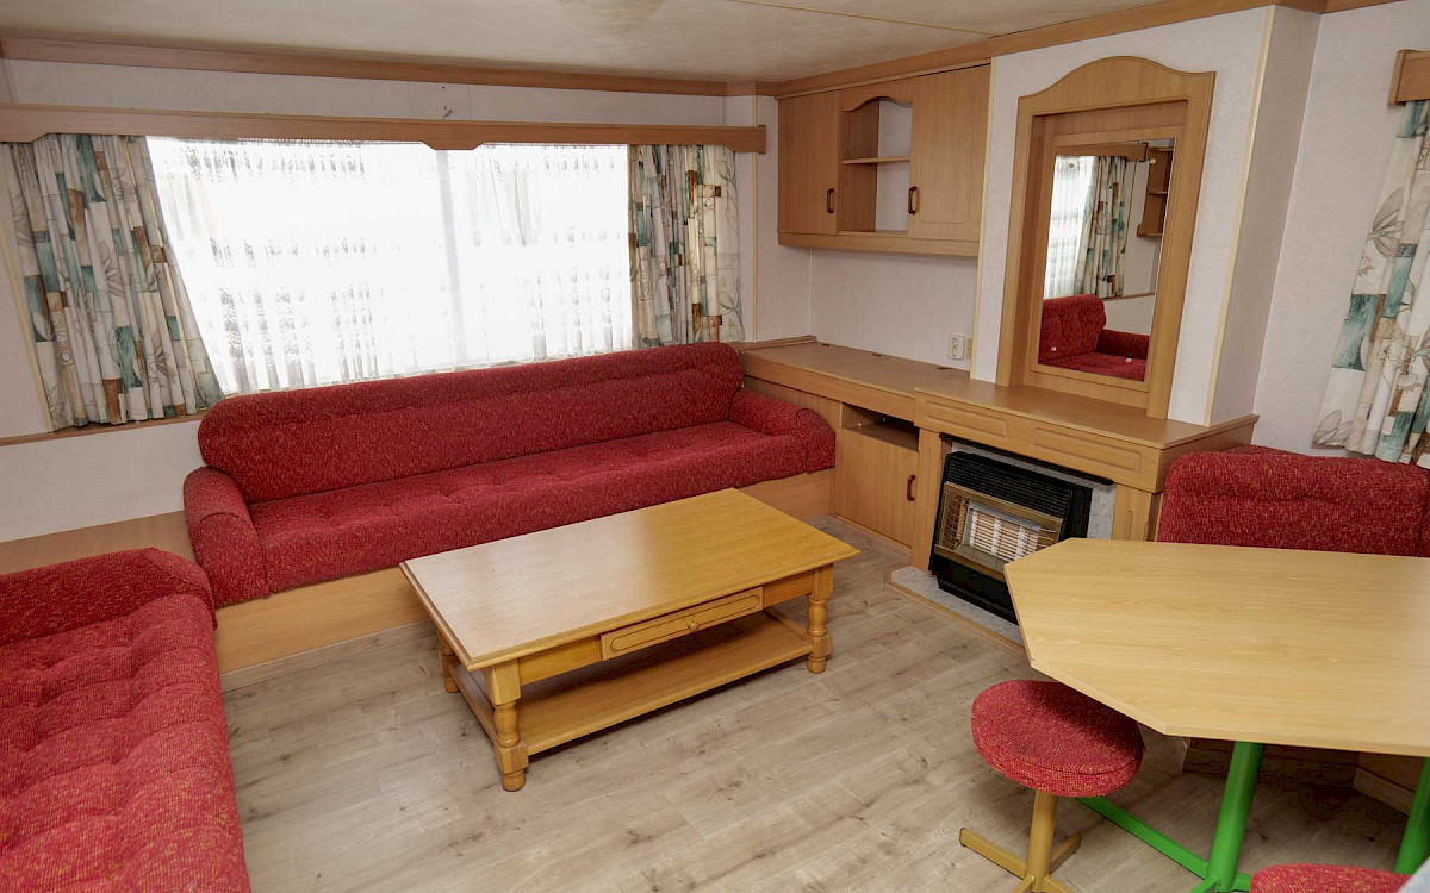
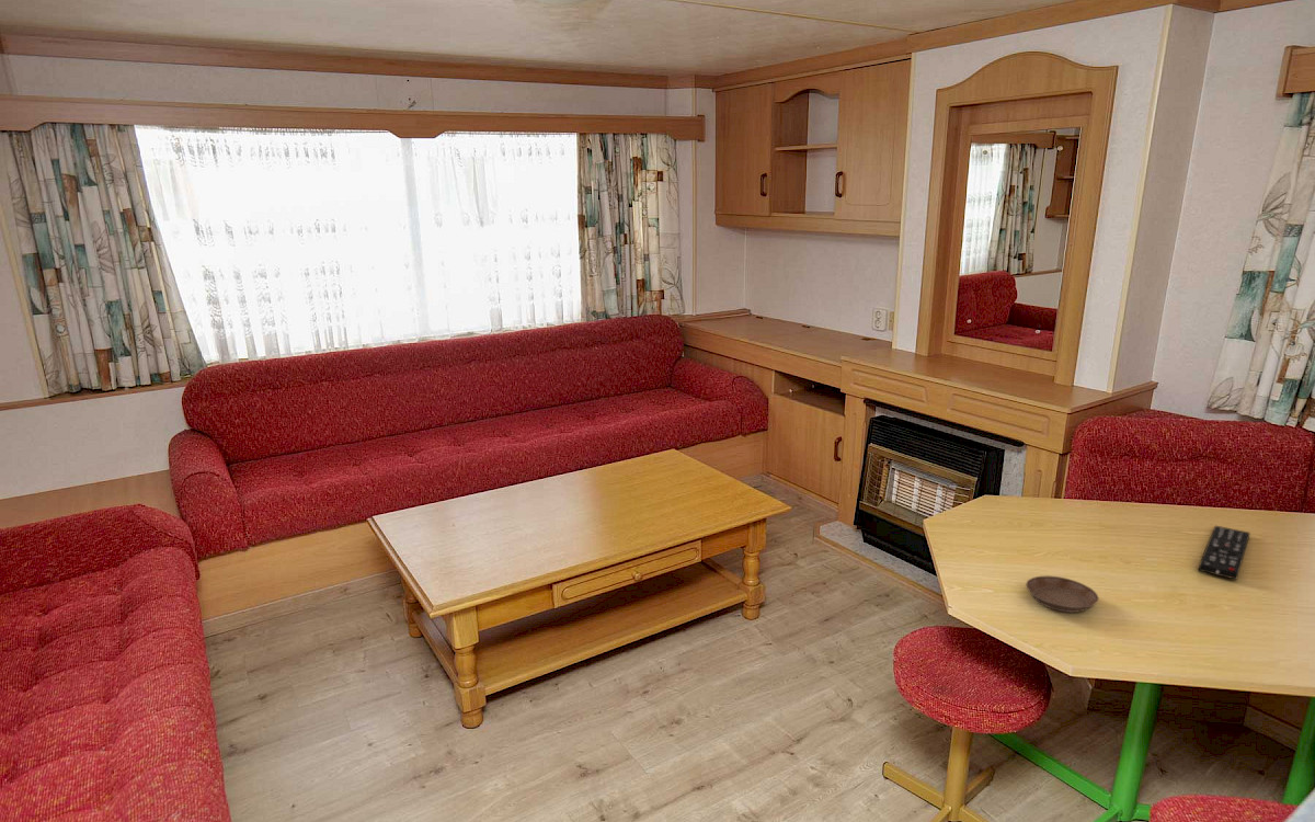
+ remote control (1225, 549)
+ saucer (1061, 595)
